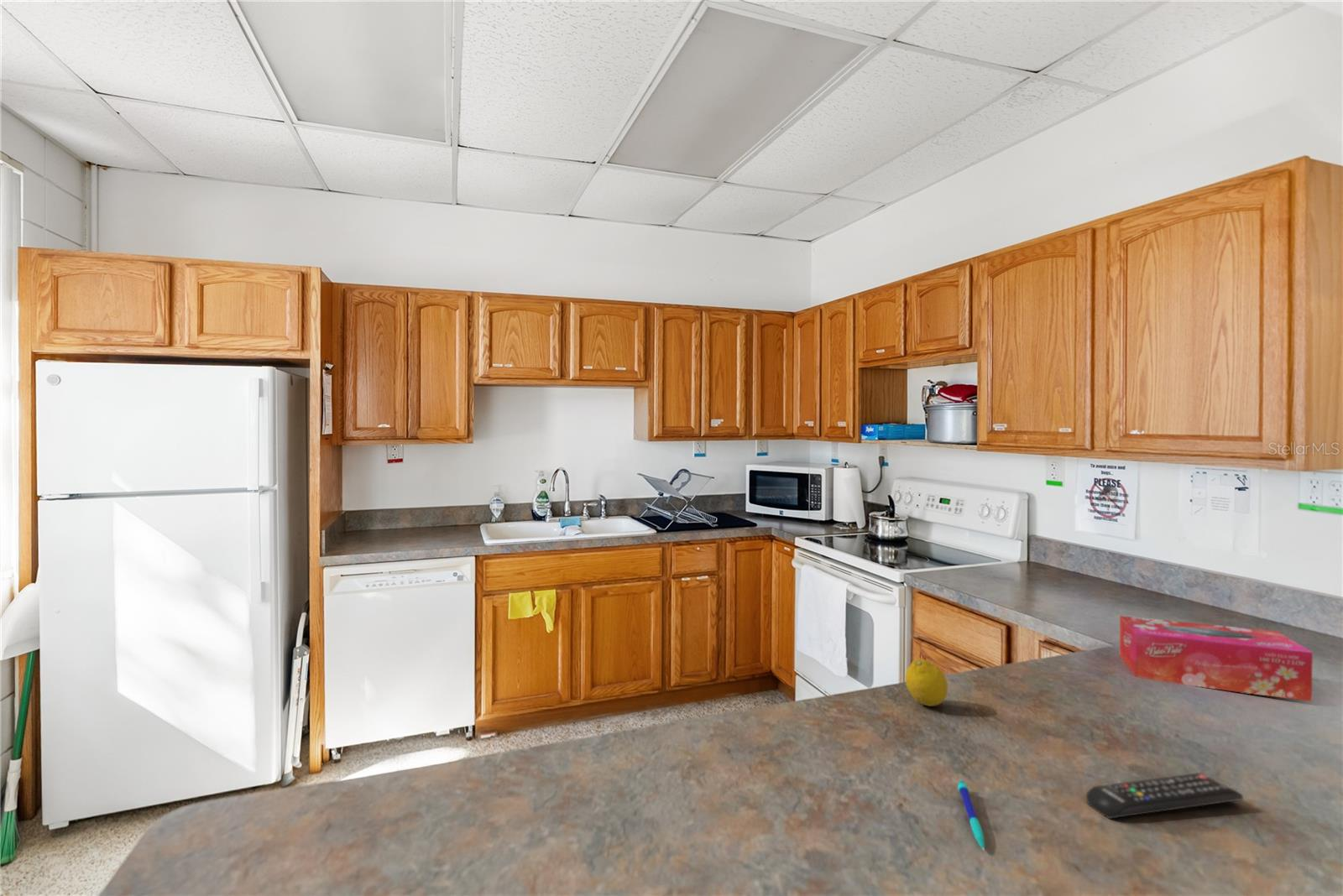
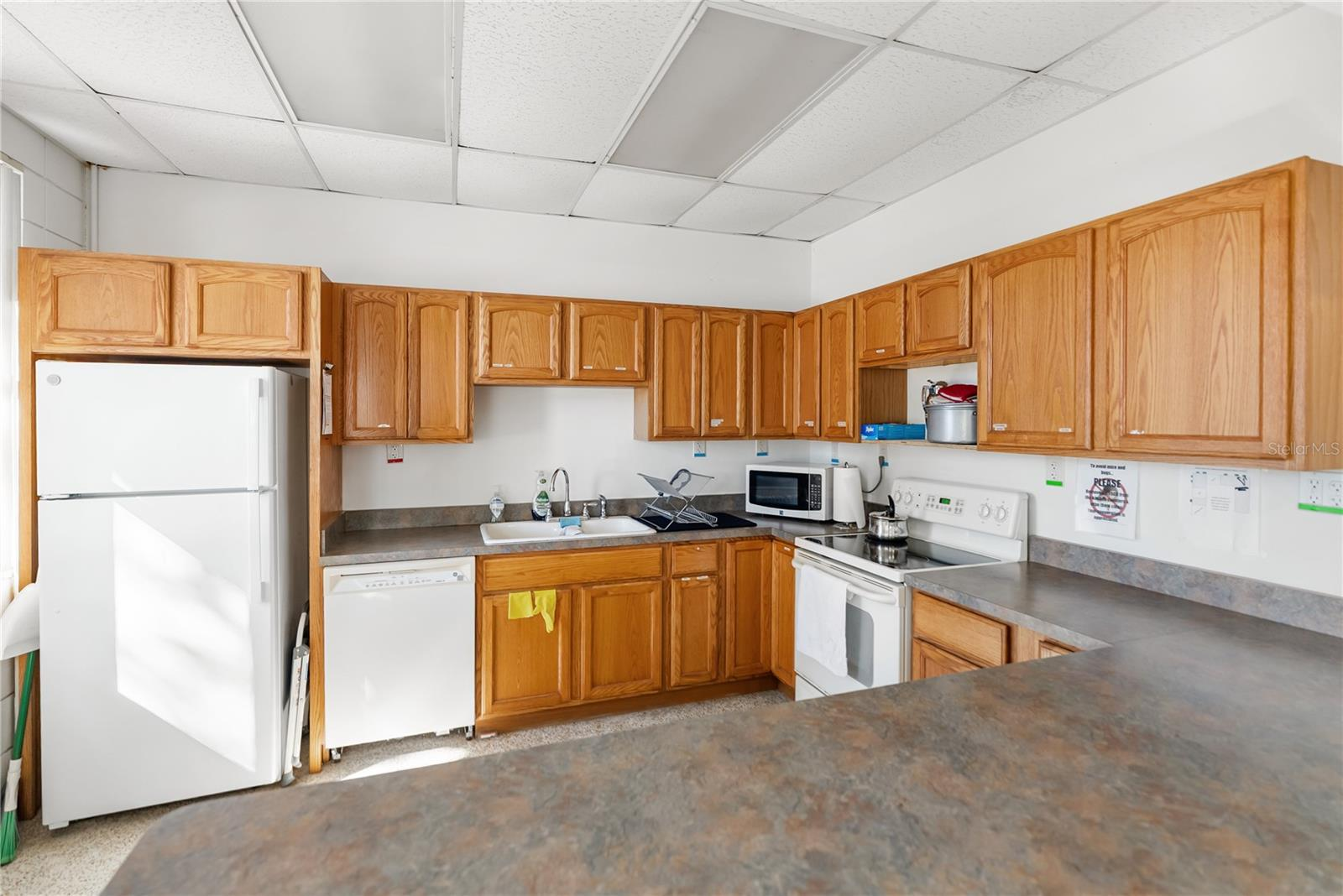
- pen (970, 813)
- fruit (926, 681)
- remote control (1164, 795)
- tissue box (1206, 654)
